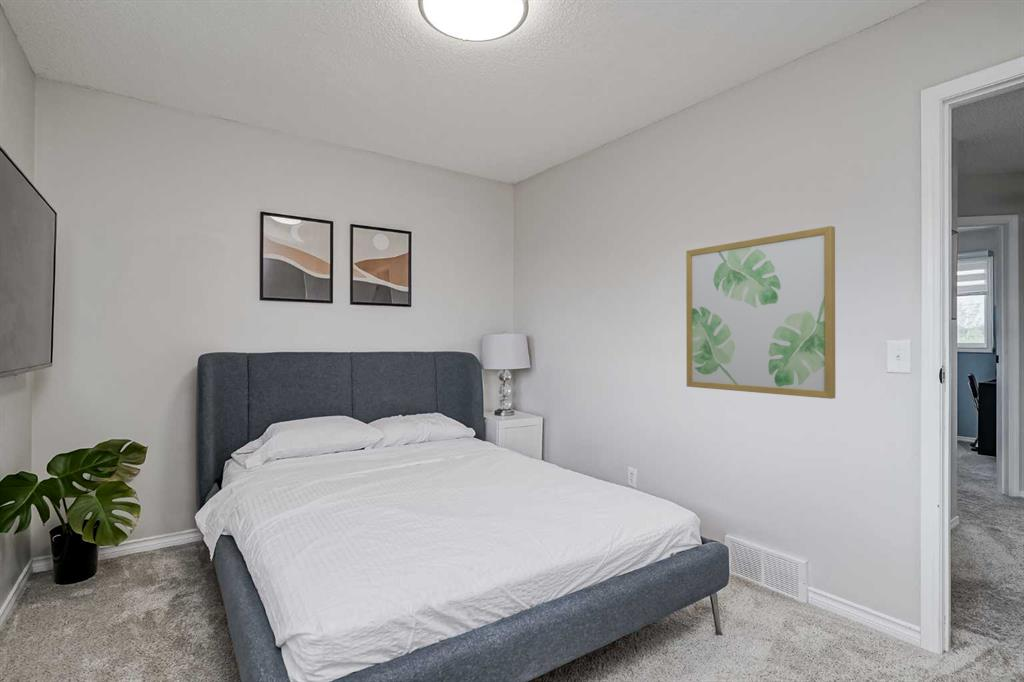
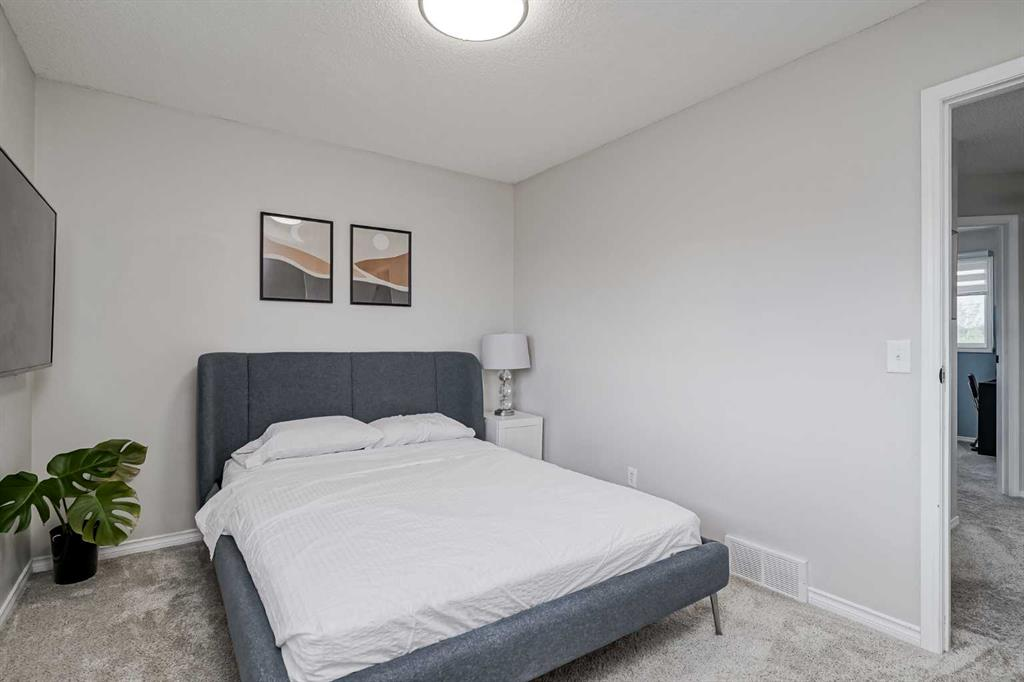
- wall art (752, 316)
